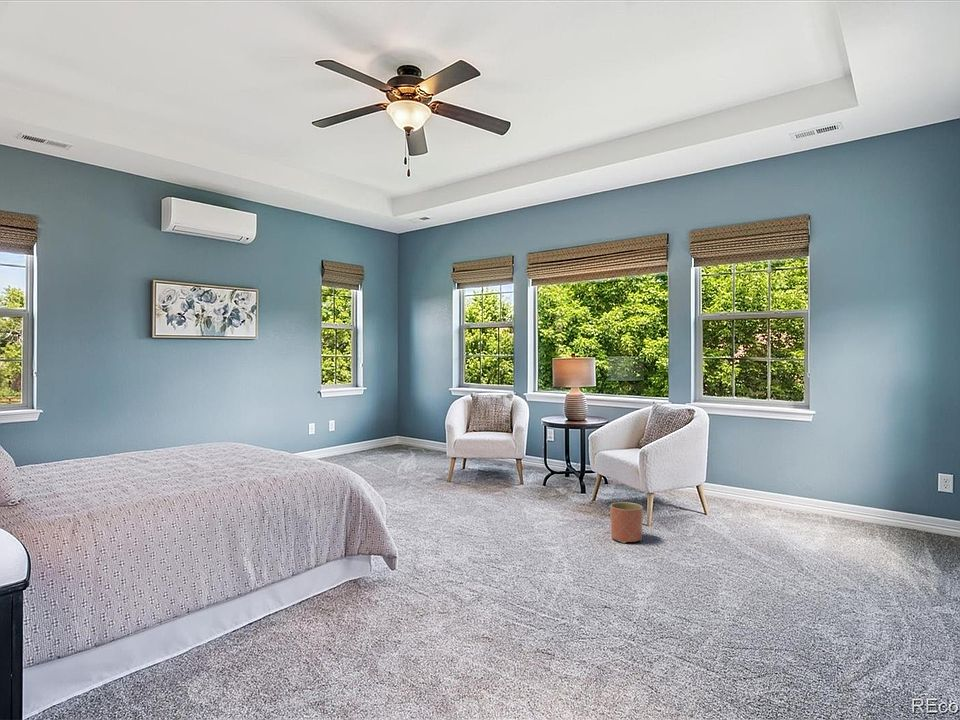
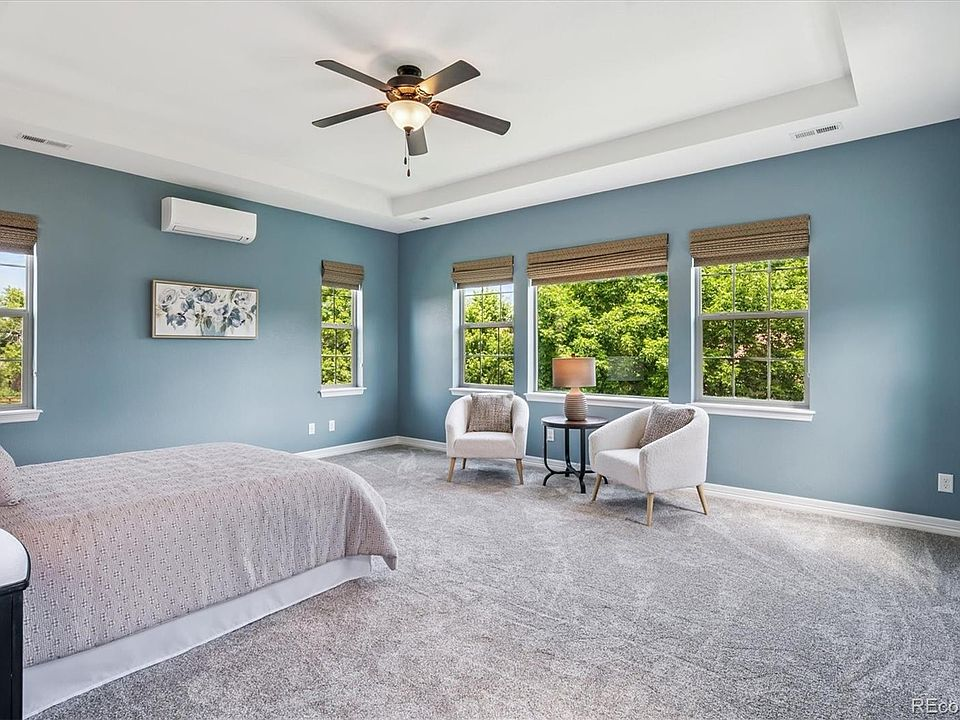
- planter (626, 522)
